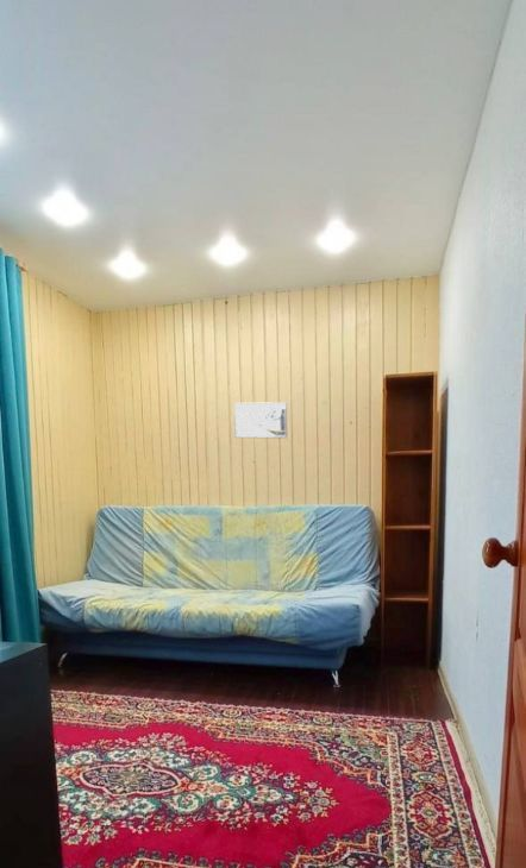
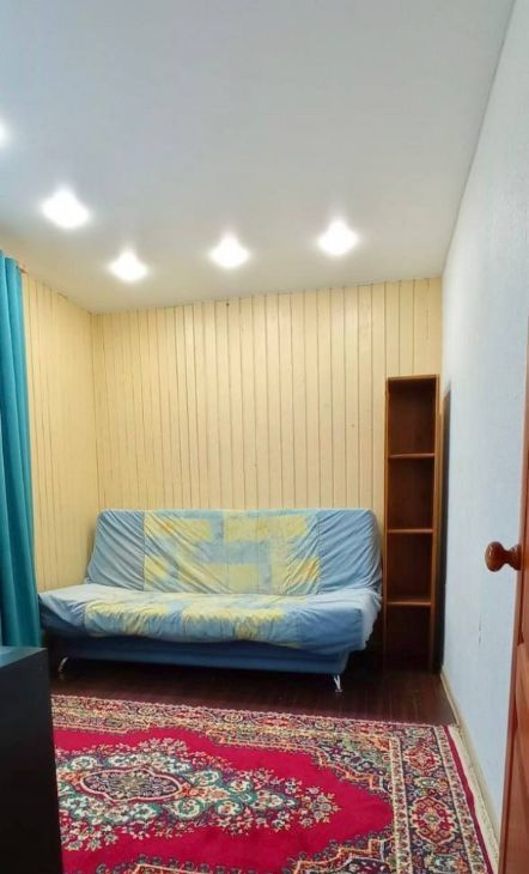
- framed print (259, 420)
